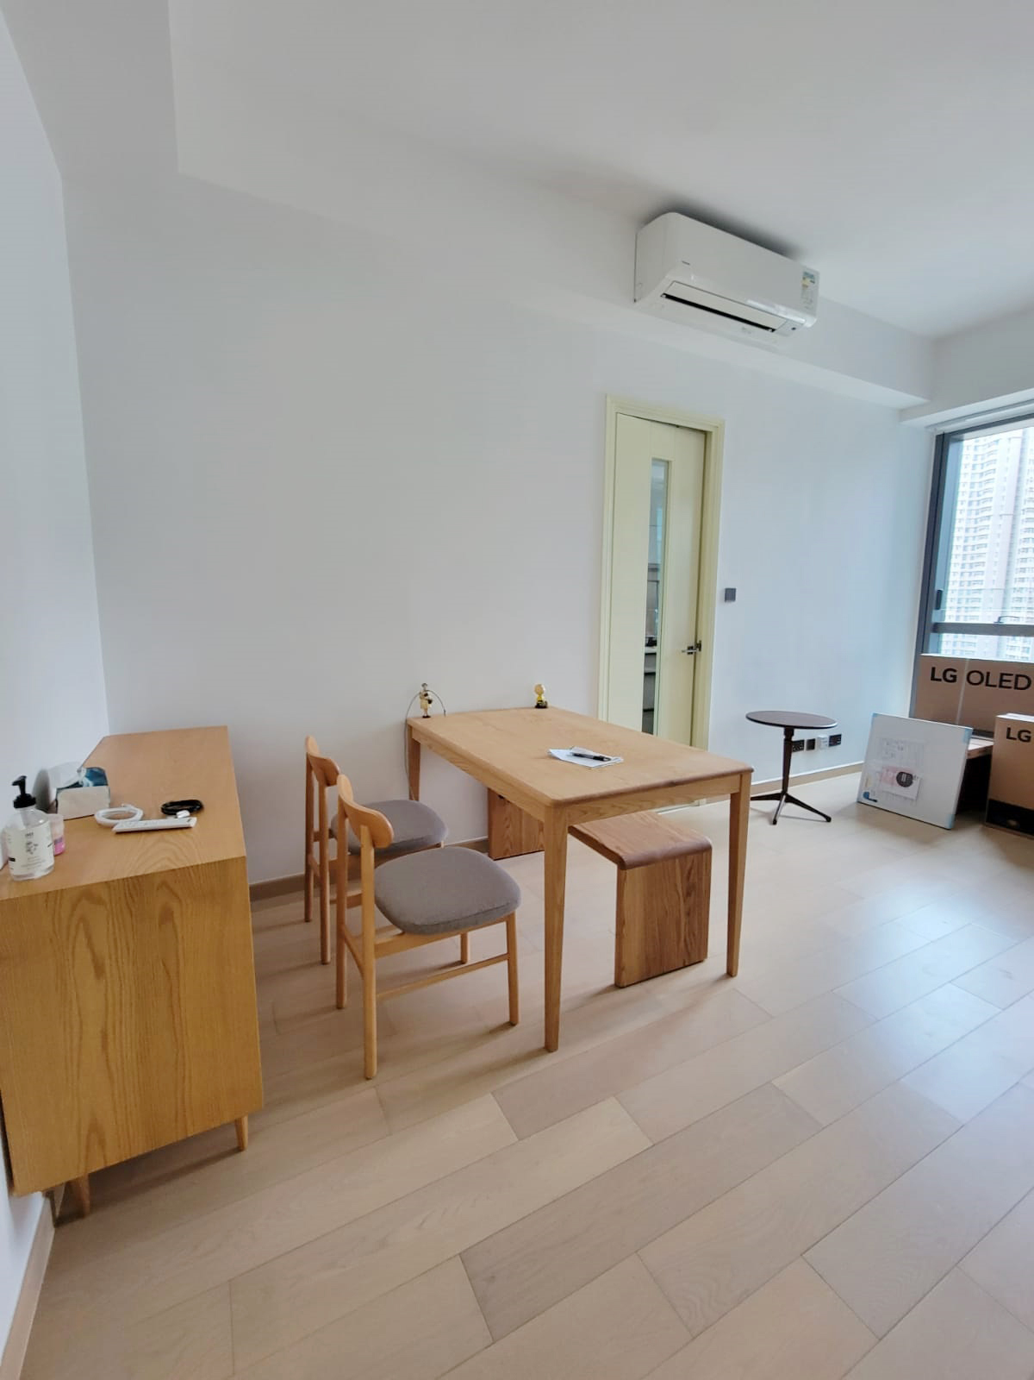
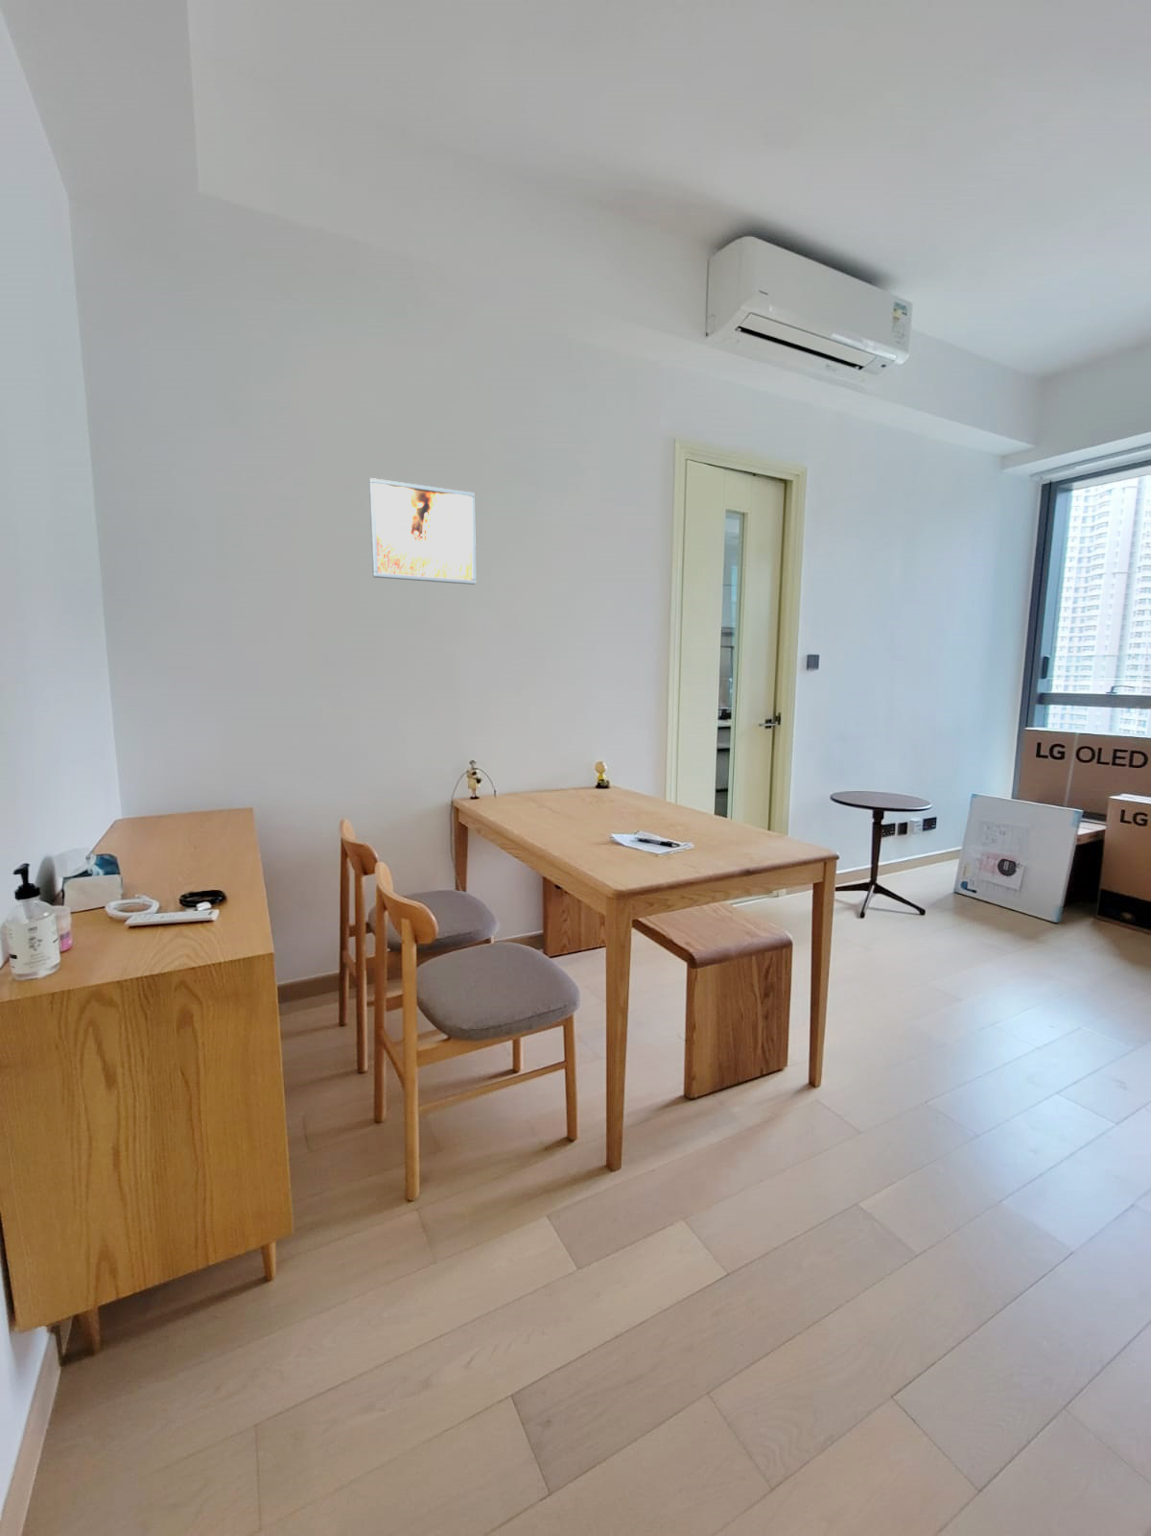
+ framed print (424, 533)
